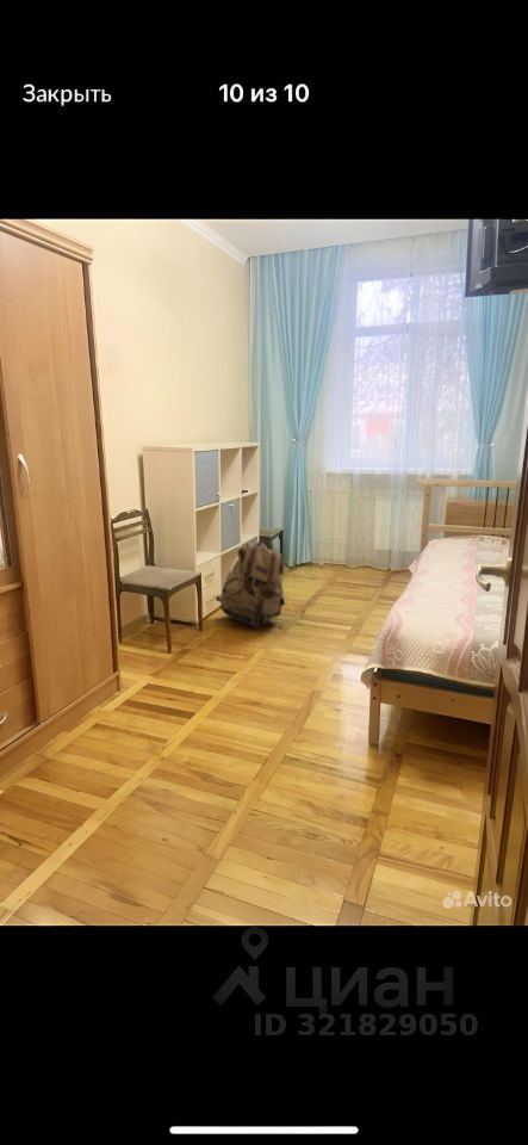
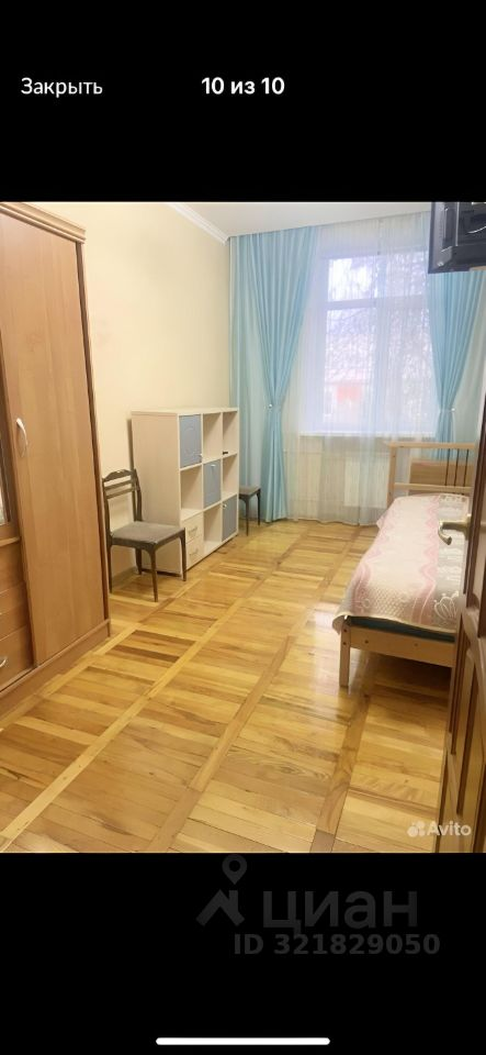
- backpack (249, 580)
